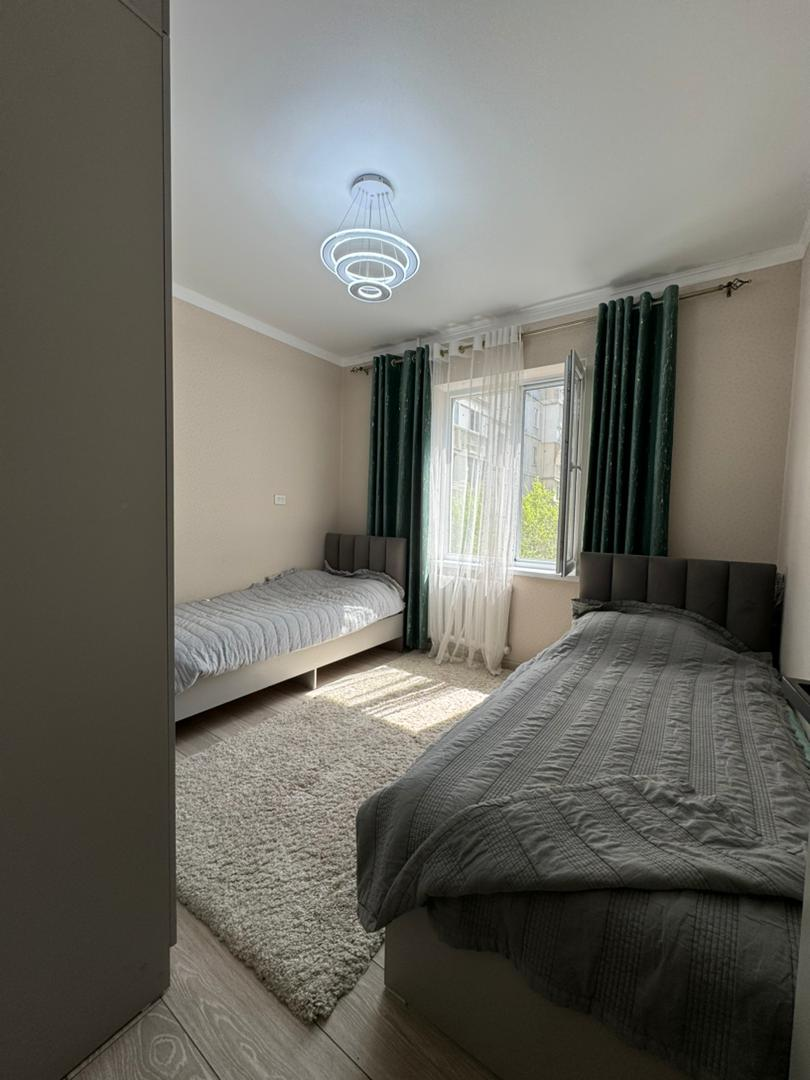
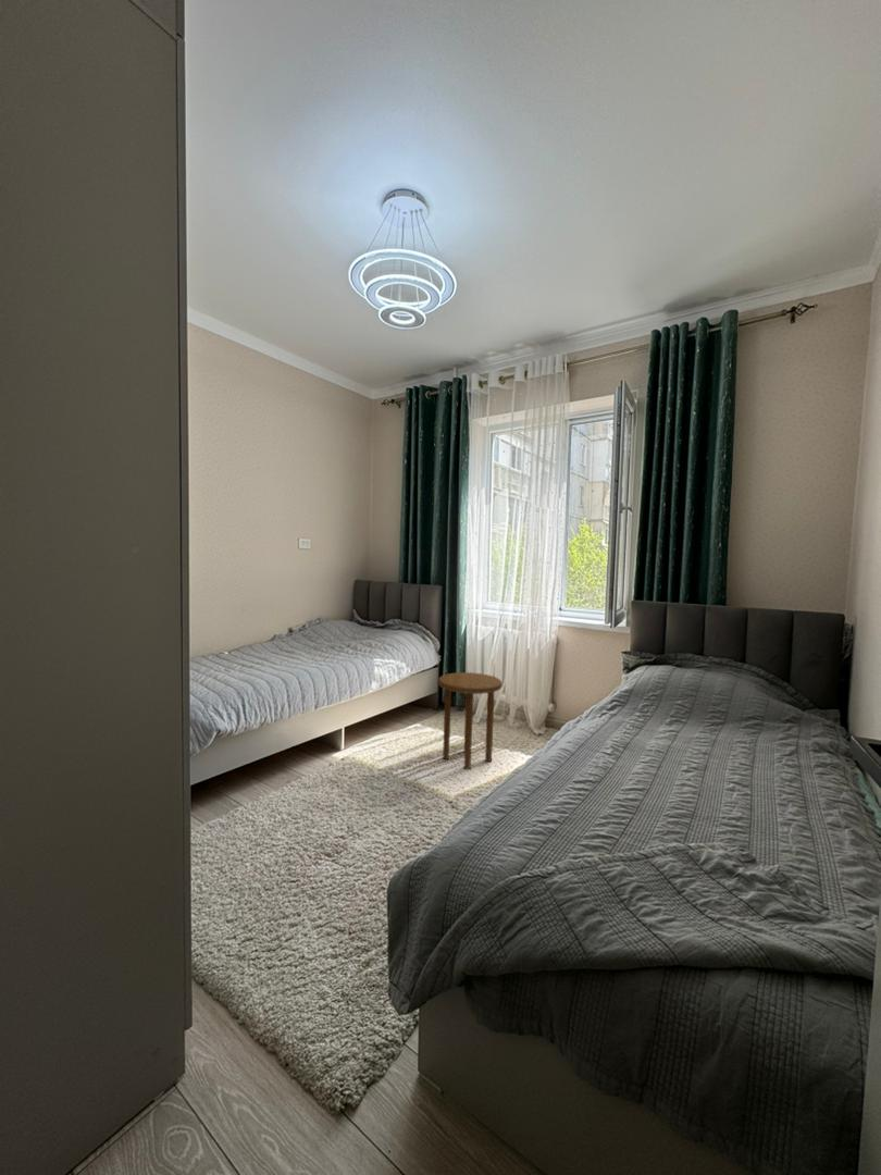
+ side table (468, 719)
